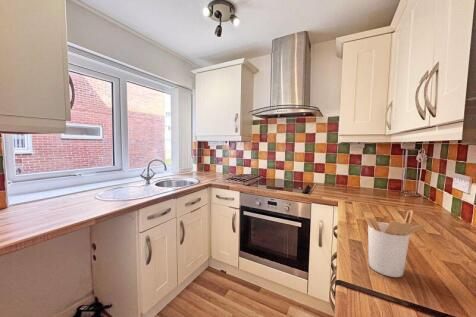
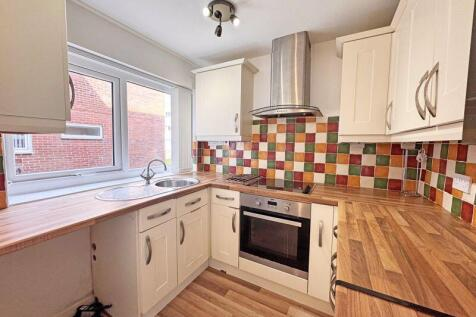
- utensil holder (392, 242)
